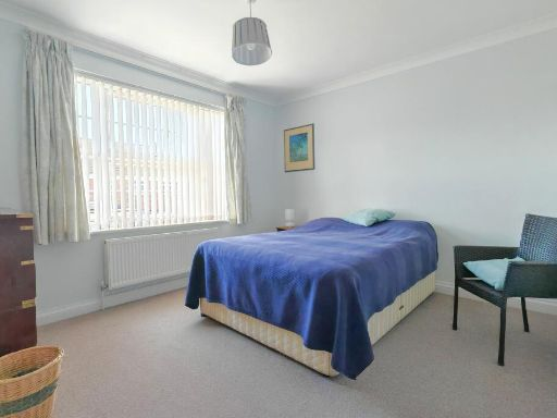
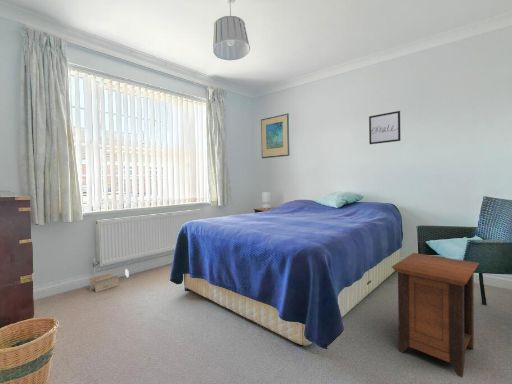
+ wall art (384, 128)
+ nightstand (436, 307)
+ cardboard box (110, 279)
